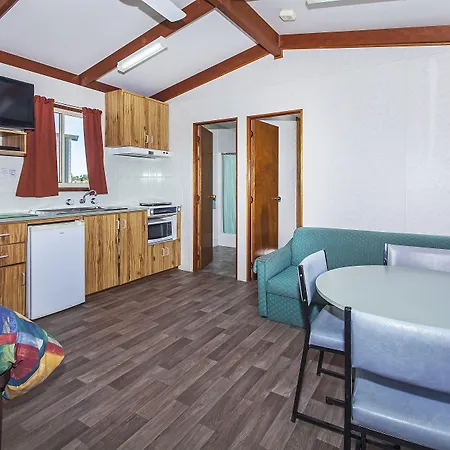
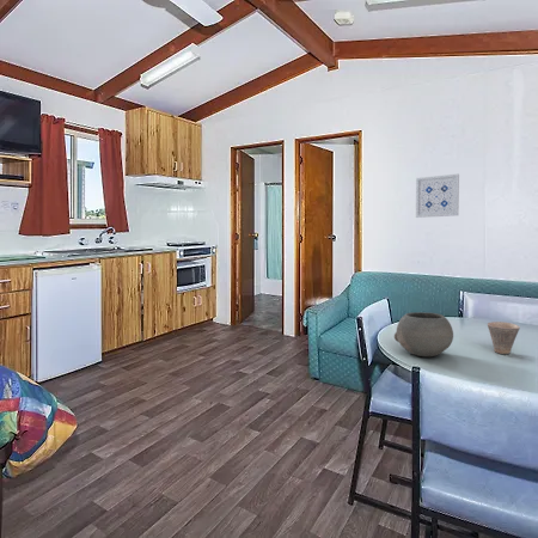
+ cup (502, 338)
+ bowl (422, 334)
+ wall art (436, 196)
